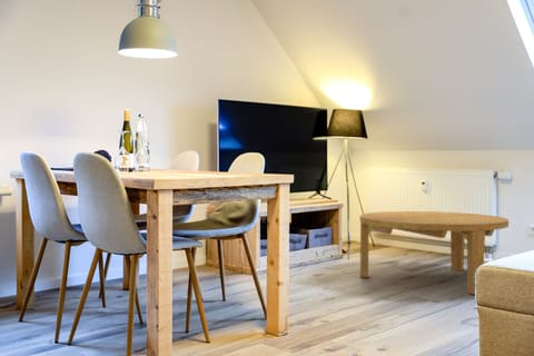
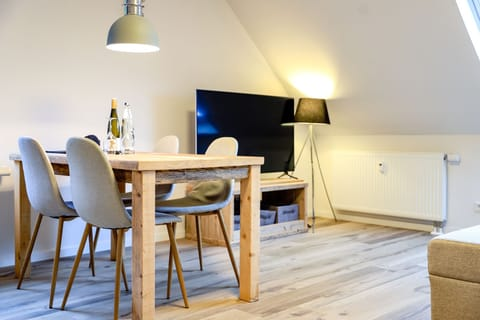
- coffee table (432, 236)
